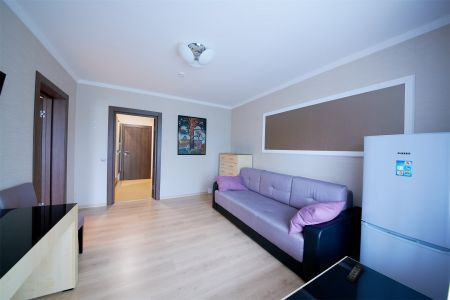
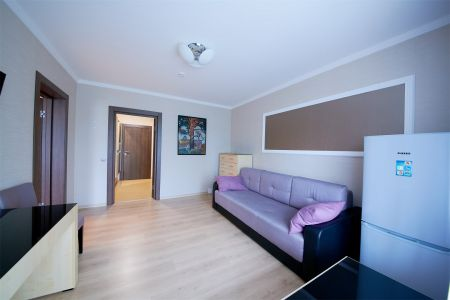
- remote control (355, 271)
